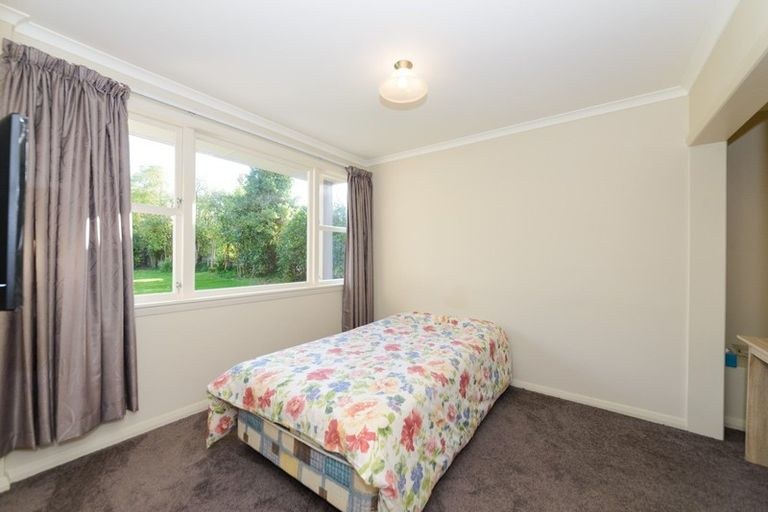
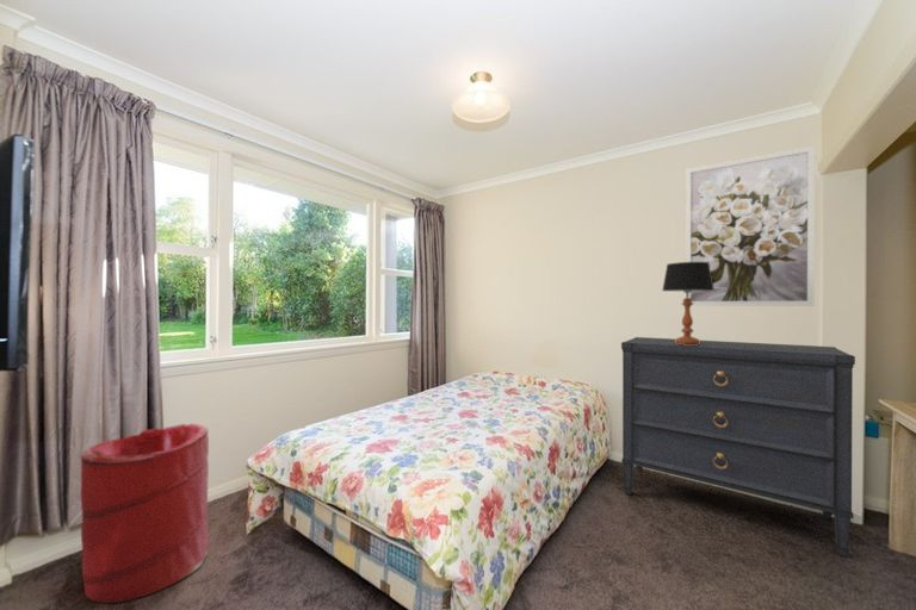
+ dresser (720, 424)
+ wall art (744, 232)
+ laundry hamper (149, 499)
+ table lamp (687, 303)
